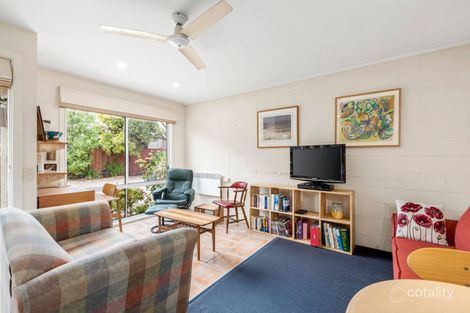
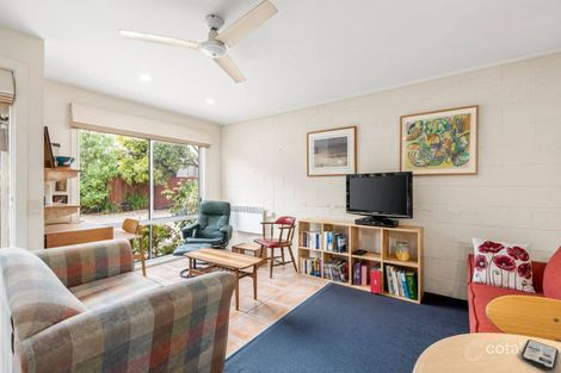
+ phone case (540, 354)
